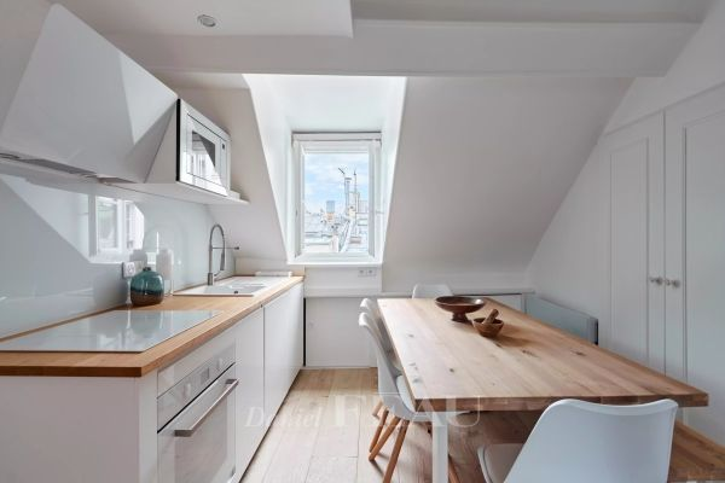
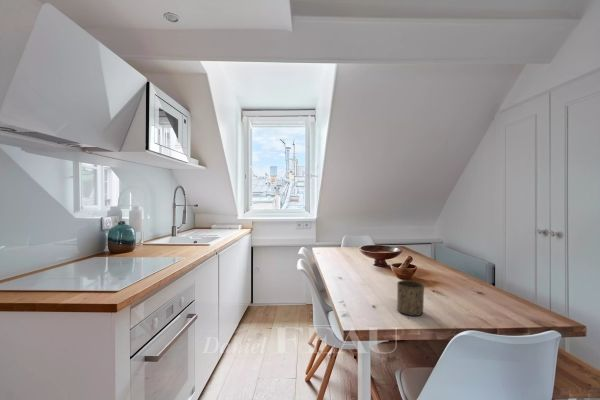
+ cup (410, 297)
